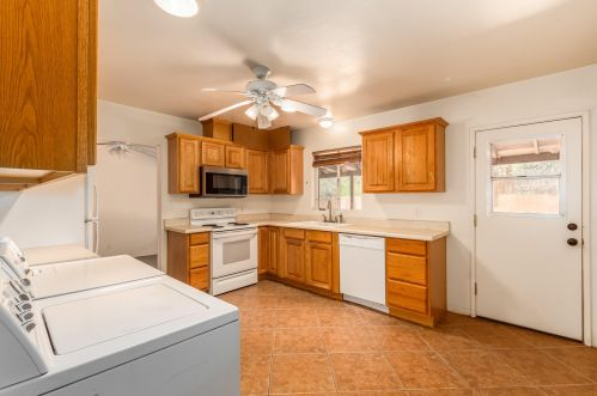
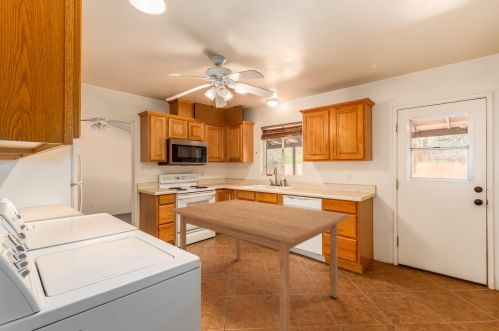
+ table (256, 243)
